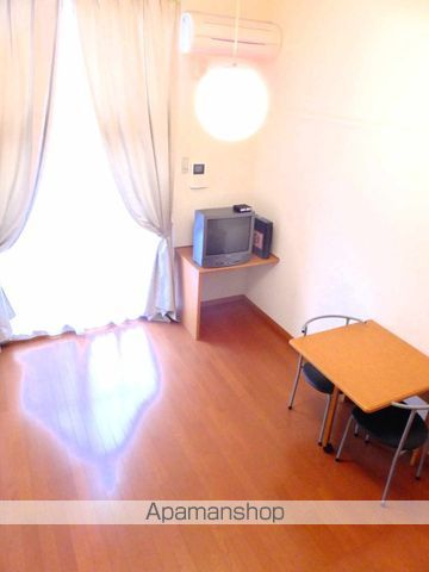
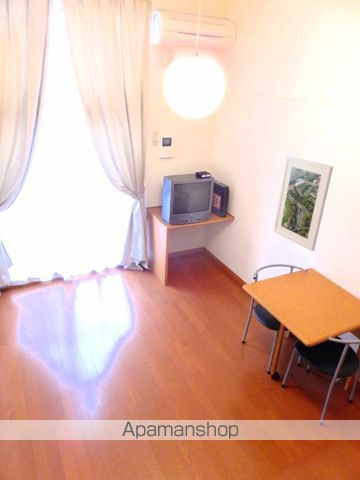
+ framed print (300, 202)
